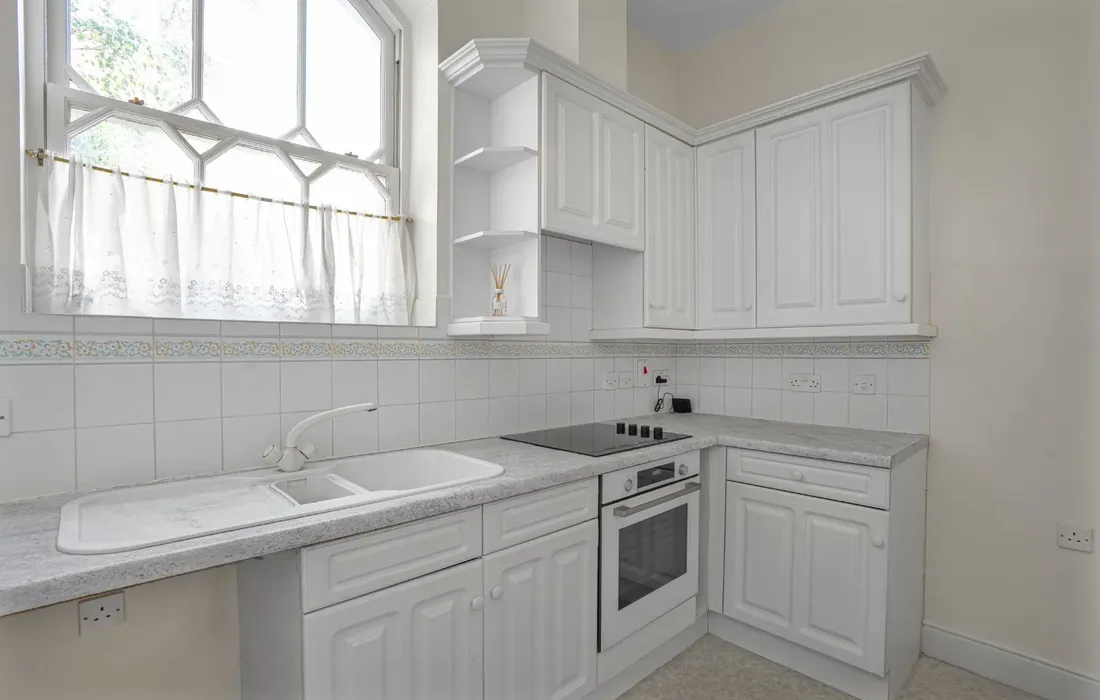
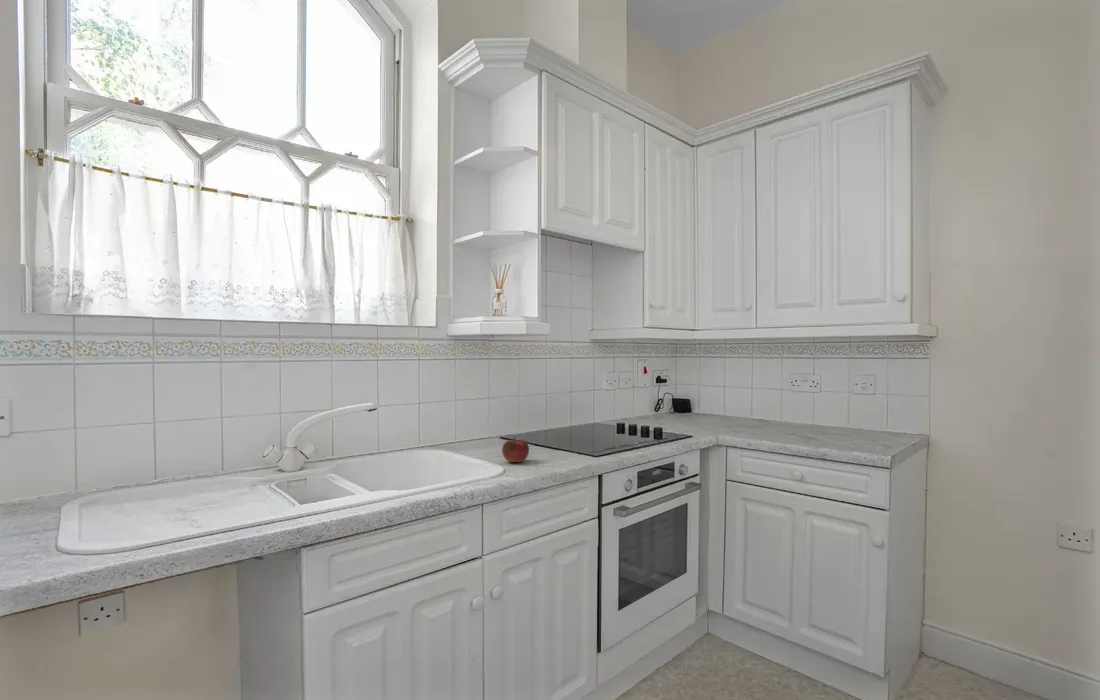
+ fruit (515, 449)
